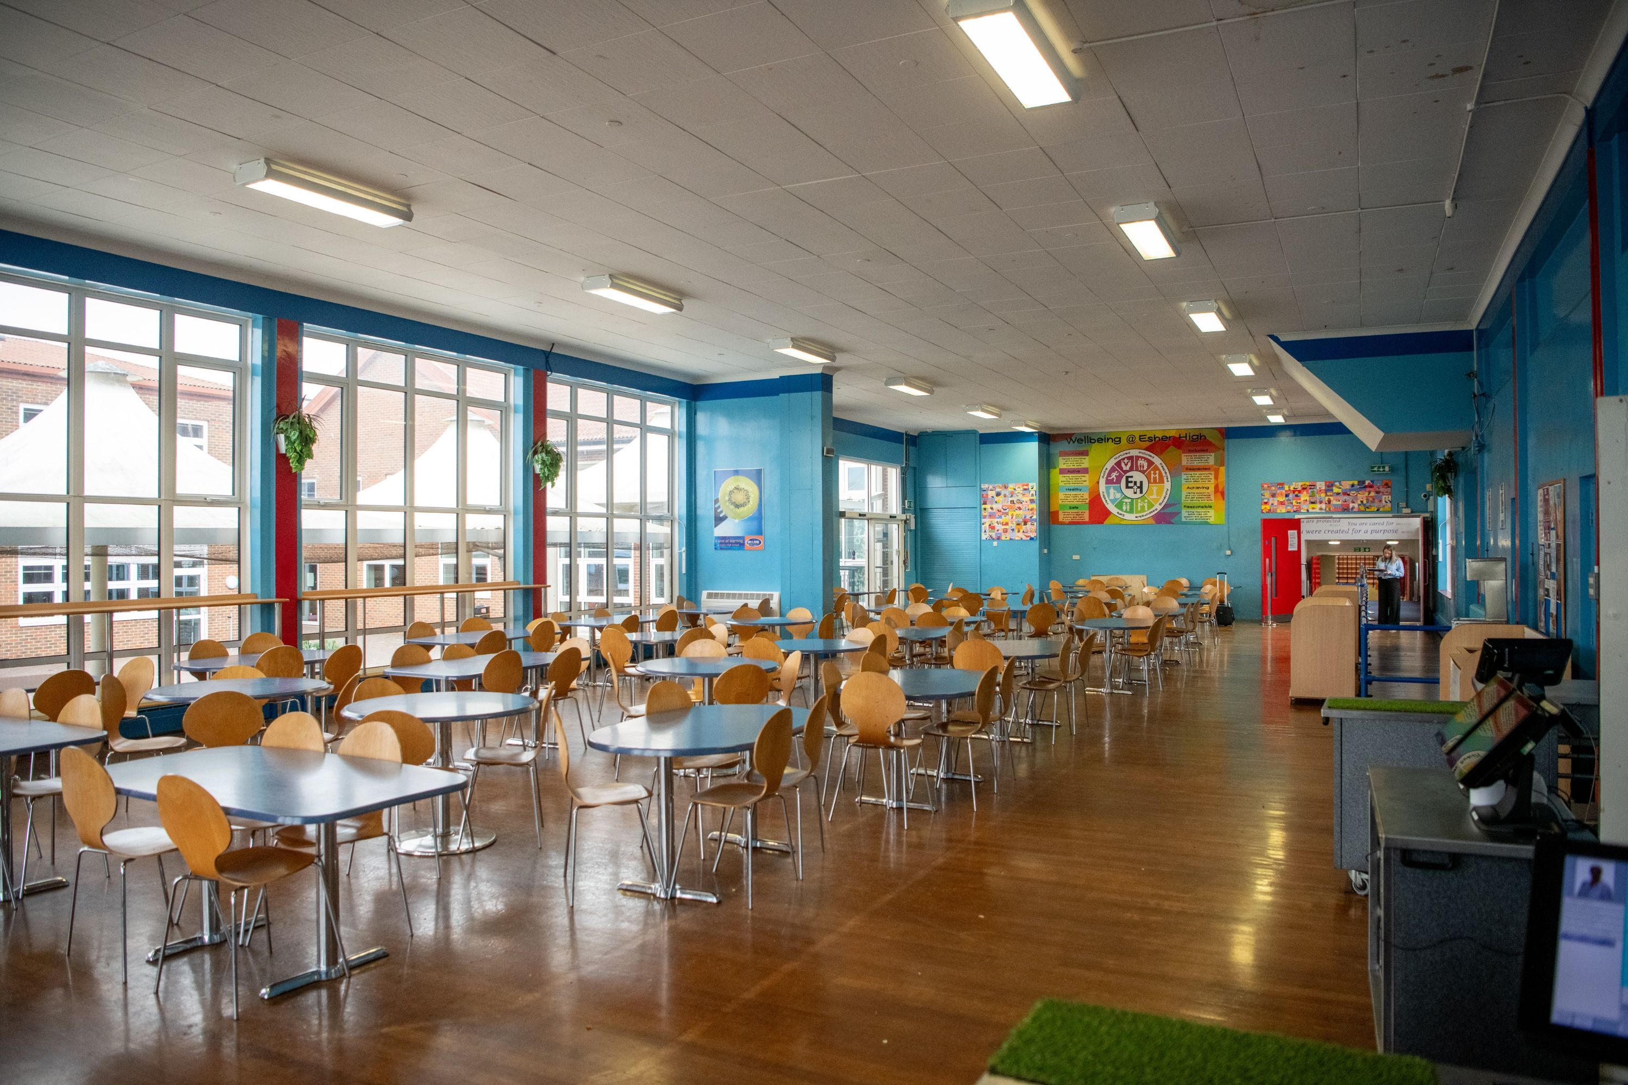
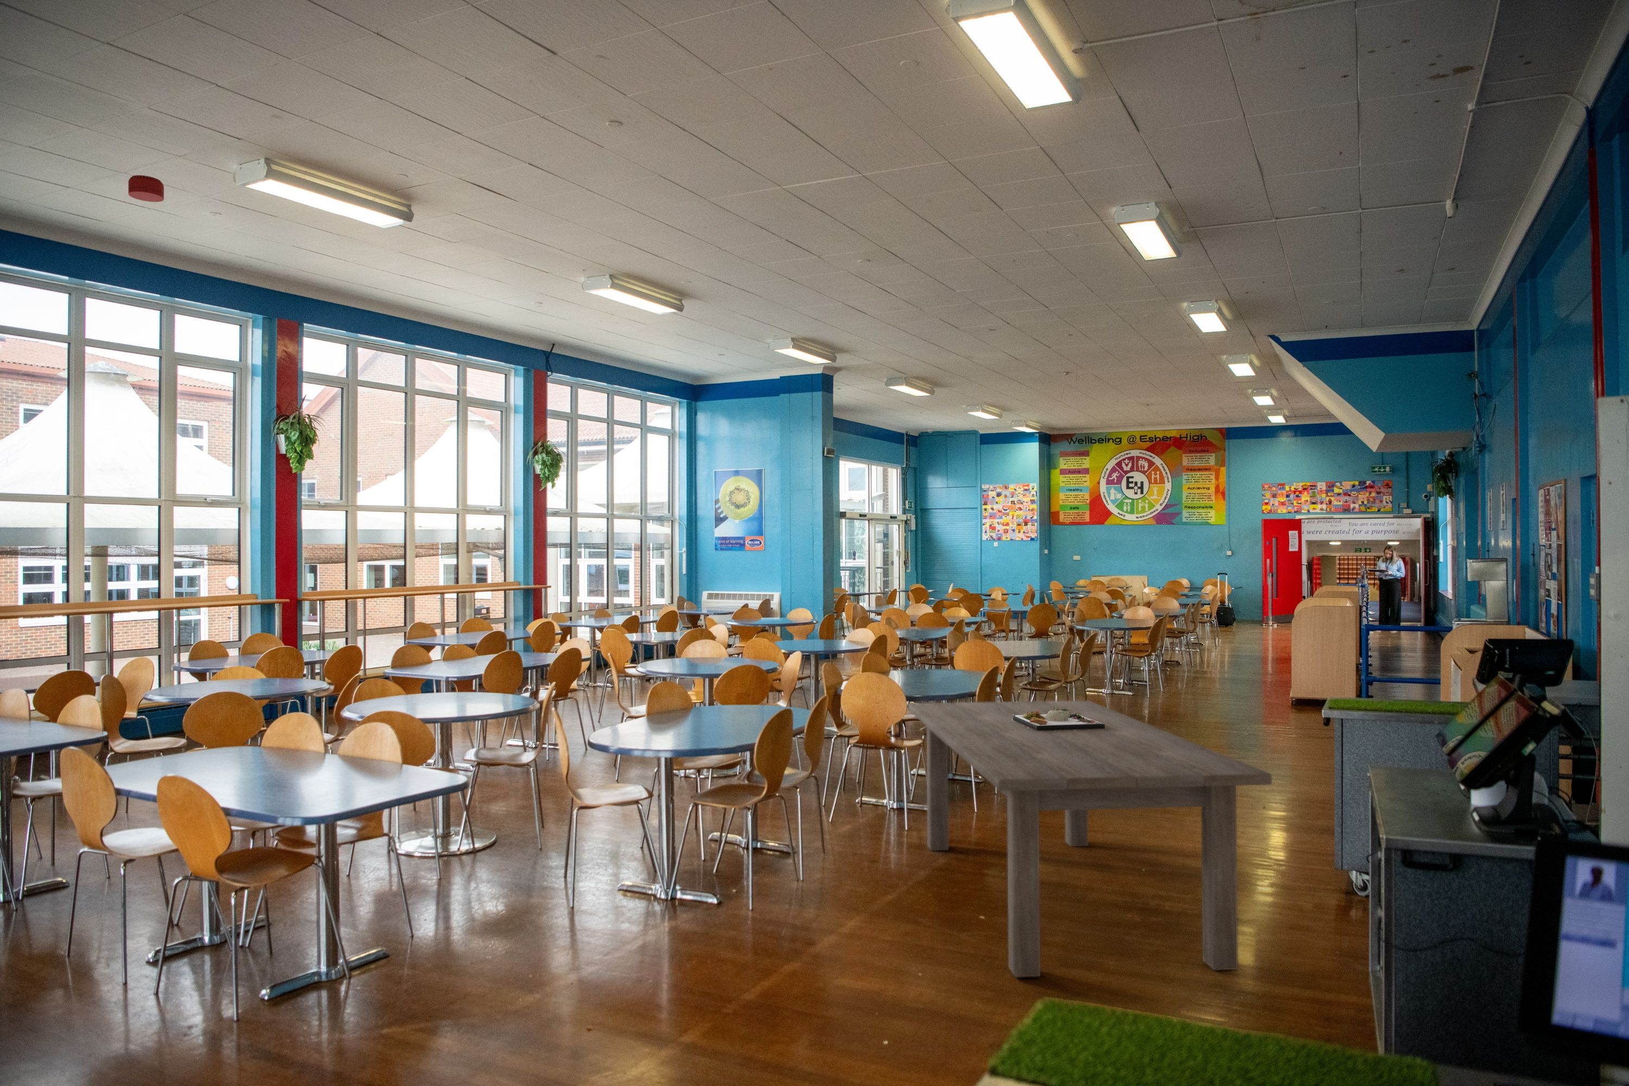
+ dining table (1054, 810)
+ dinner plate (1057, 715)
+ smoke detector (147, 188)
